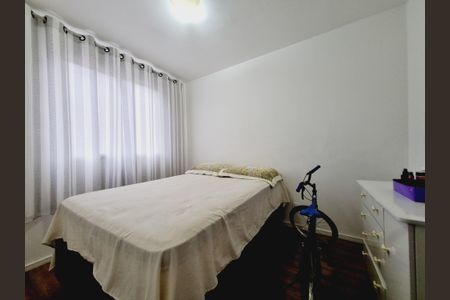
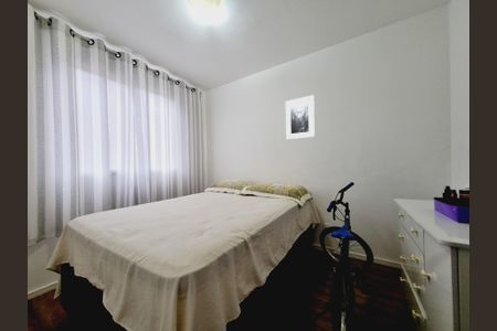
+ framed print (299, 118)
